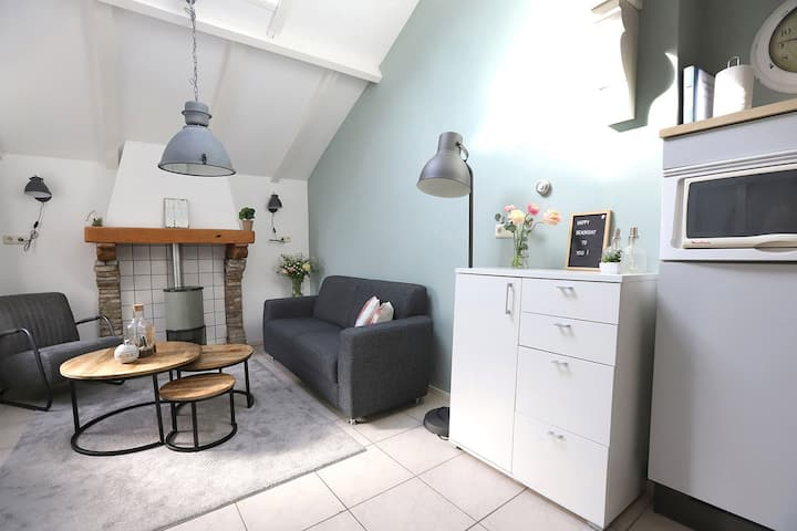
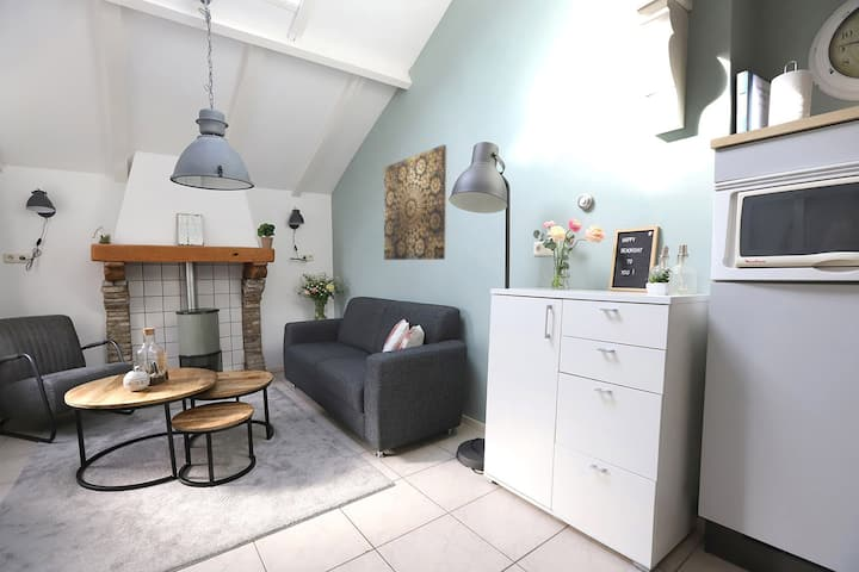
+ wall art (412, 209)
